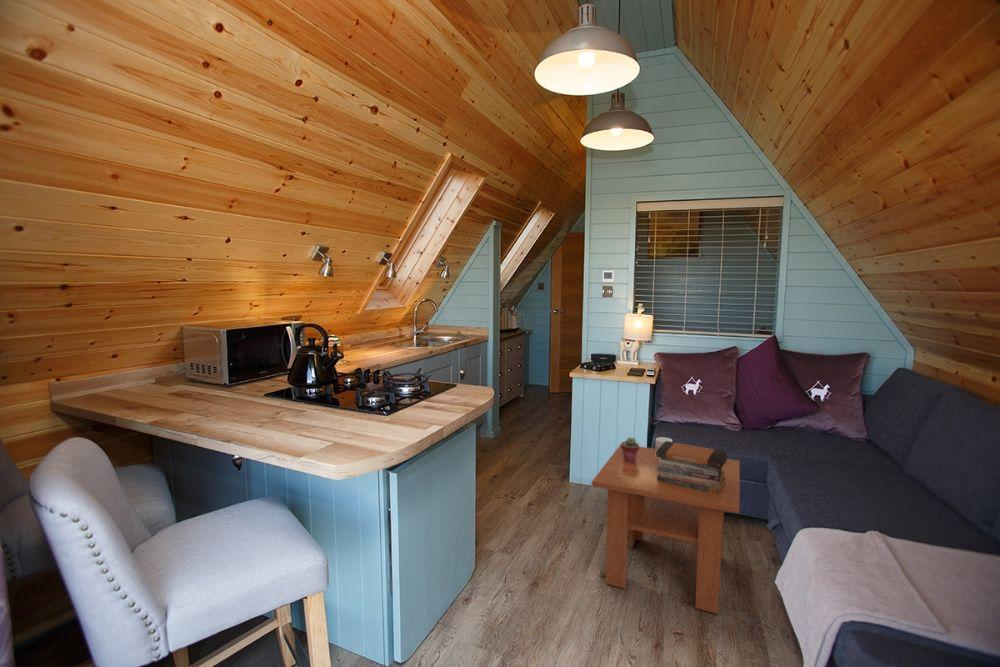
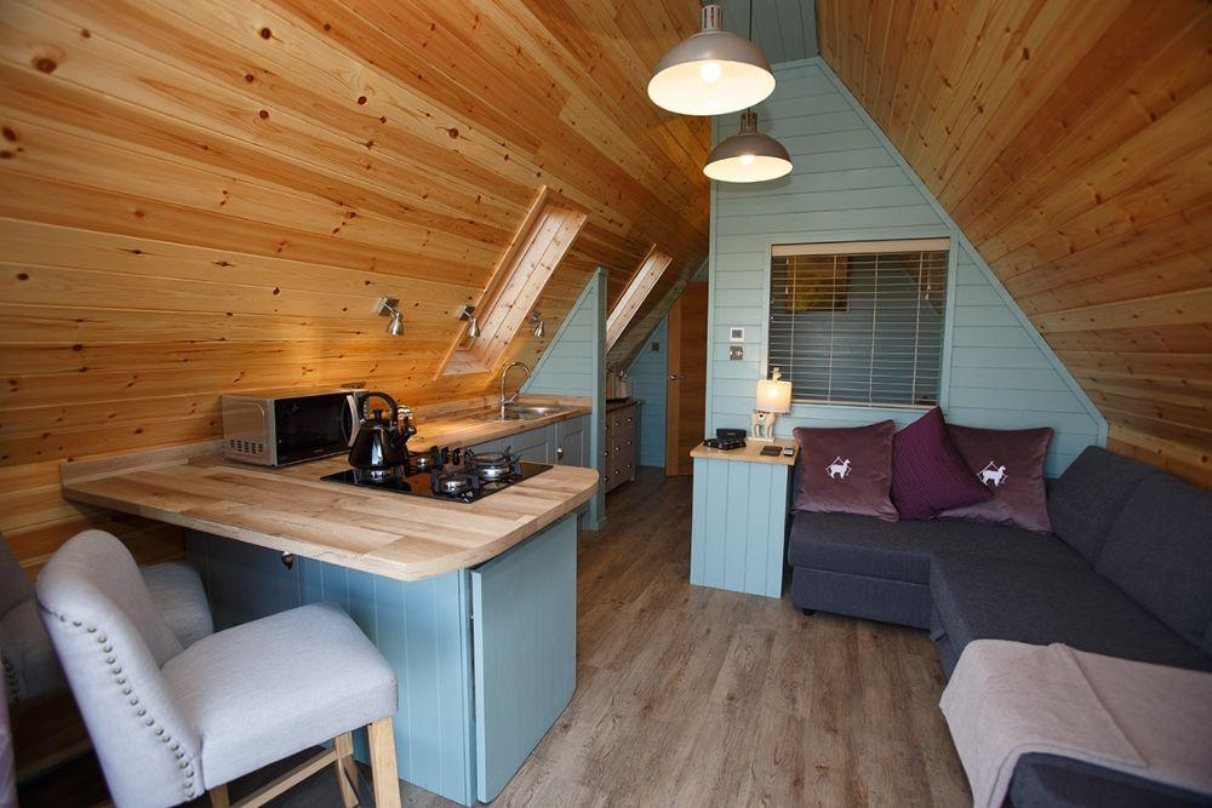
- mug (661, 445)
- coffee table (668, 520)
- book stack (690, 465)
- potted succulent (630, 448)
